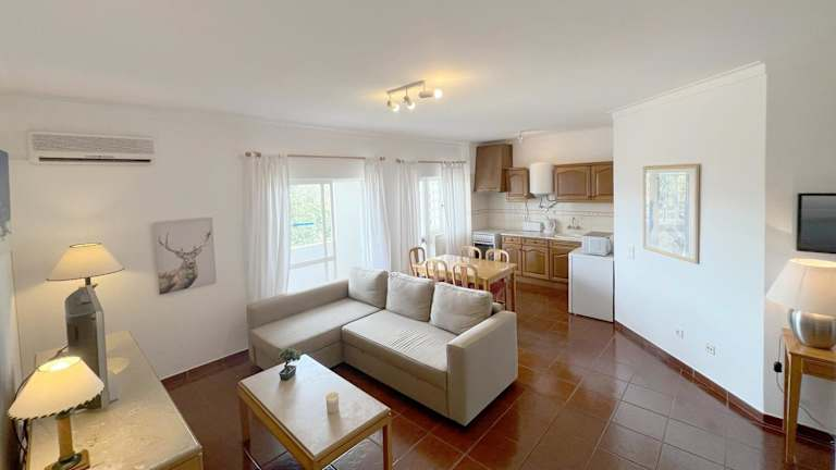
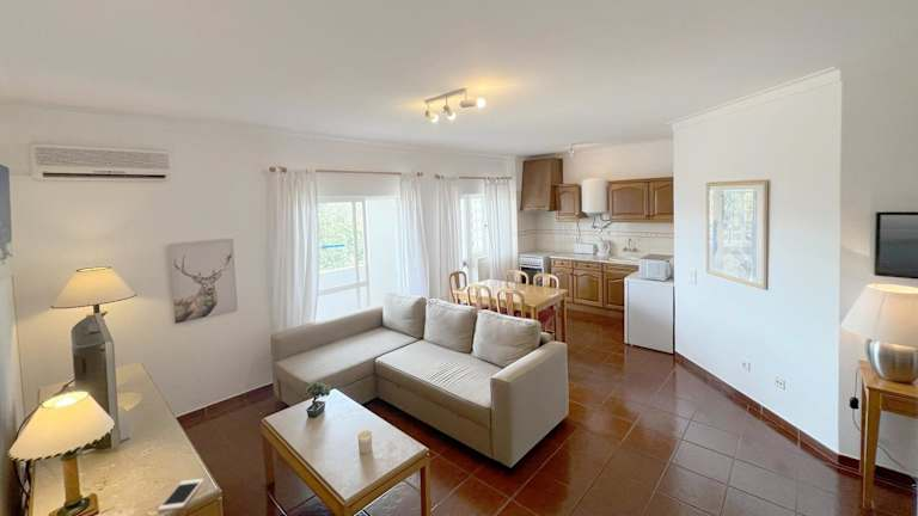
+ cell phone (182, 493)
